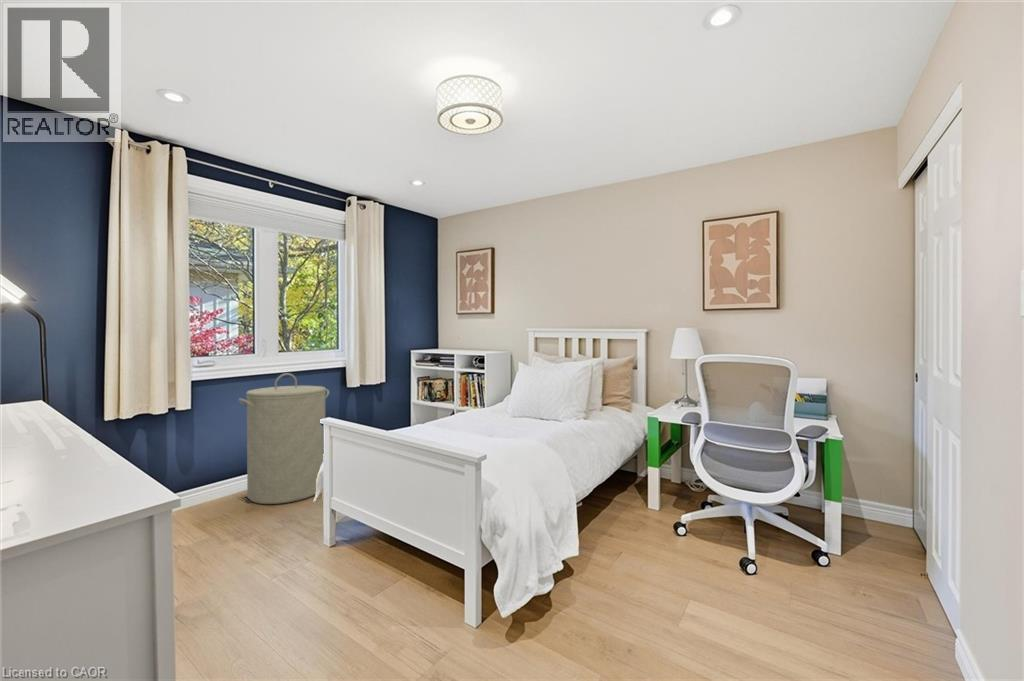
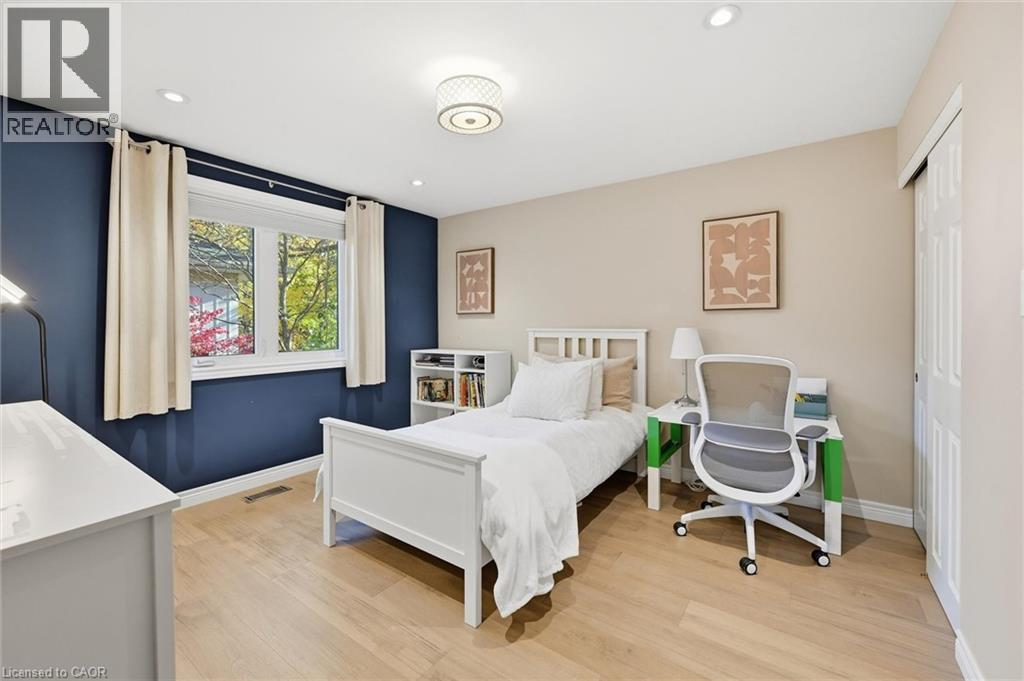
- laundry hamper (287, 432)
